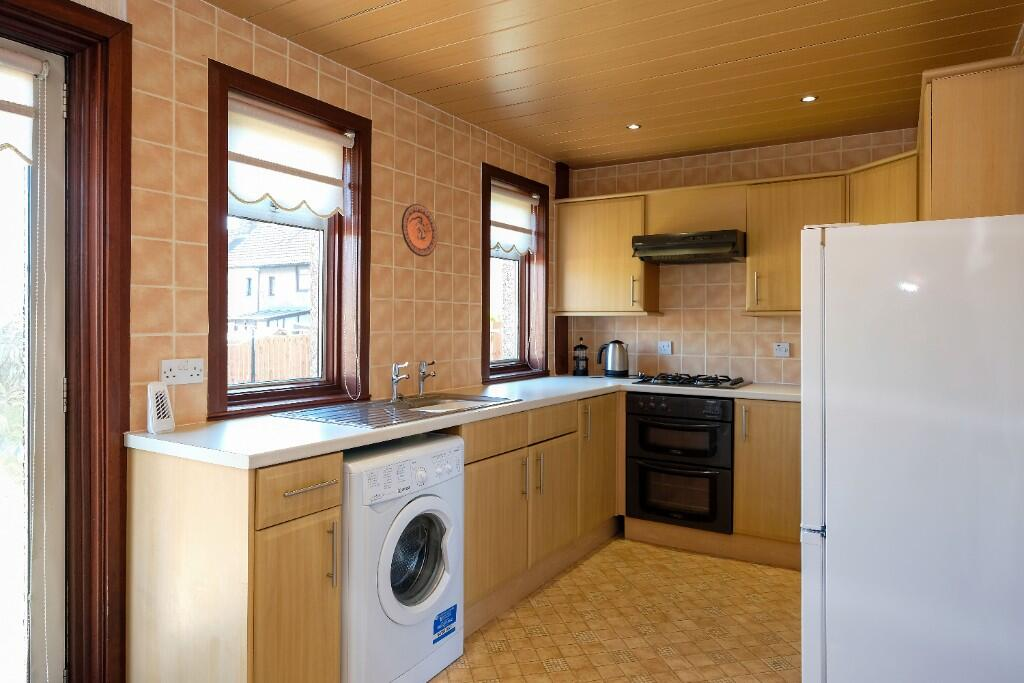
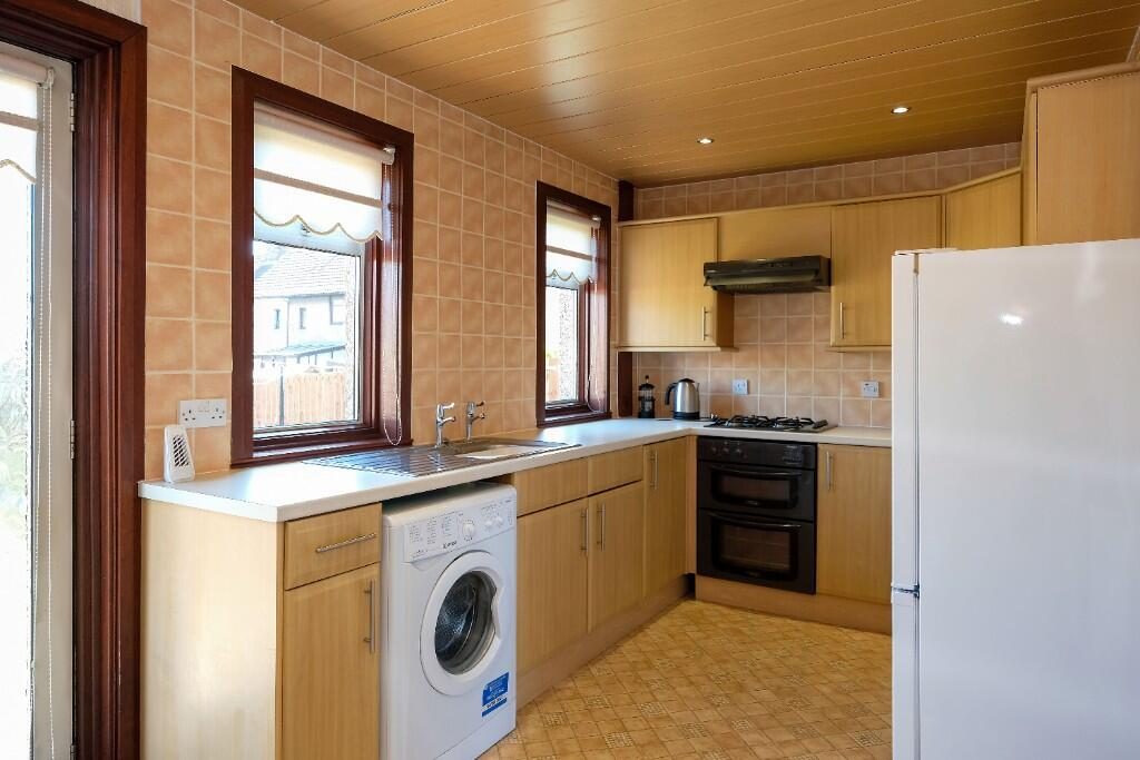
- decorative plate (419, 230)
